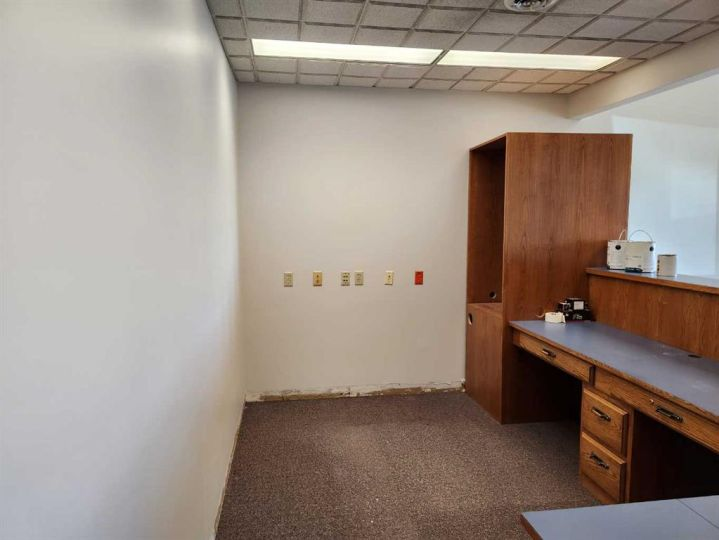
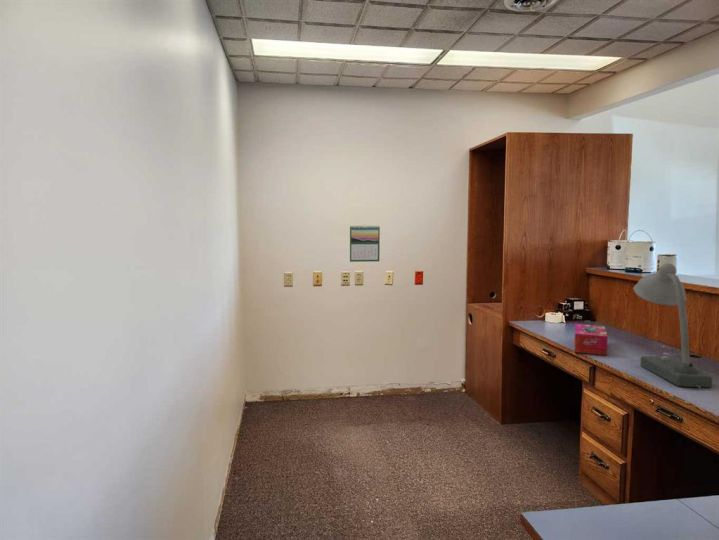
+ tissue box (589, 338)
+ calendar (364, 243)
+ desk lamp (679, 317)
